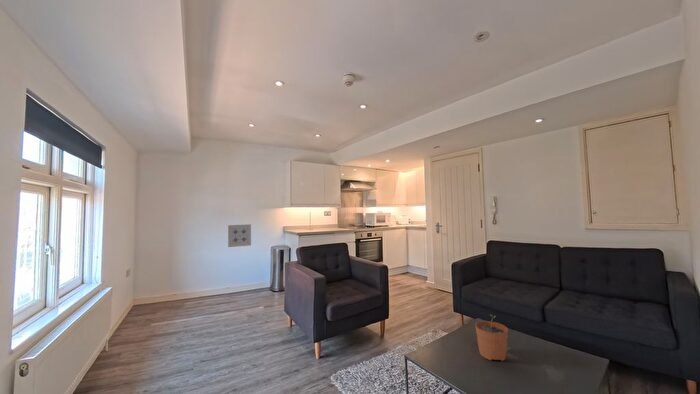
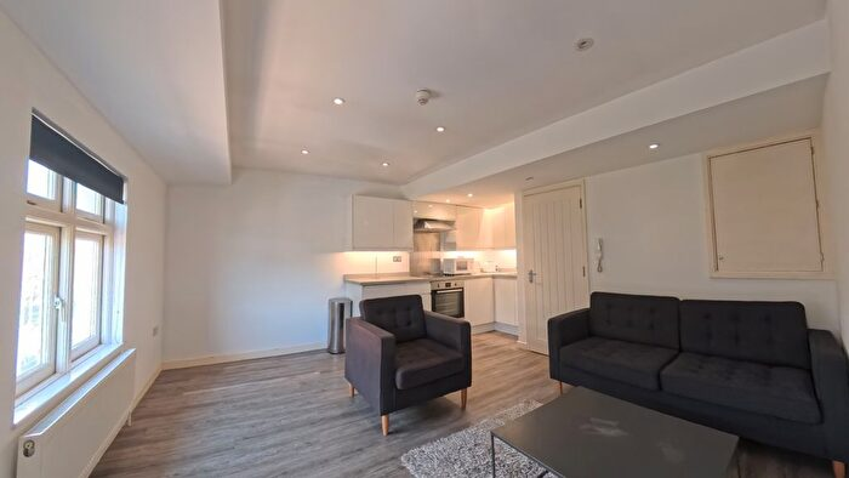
- wall art (239, 235)
- plant pot (491, 333)
